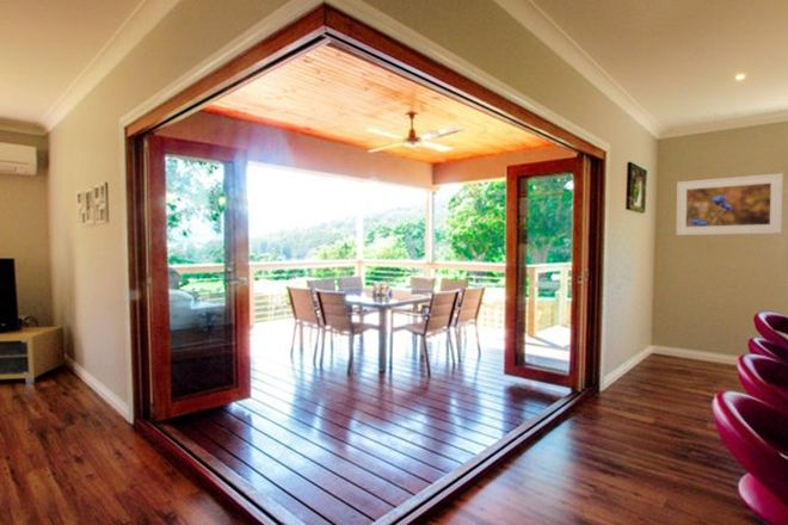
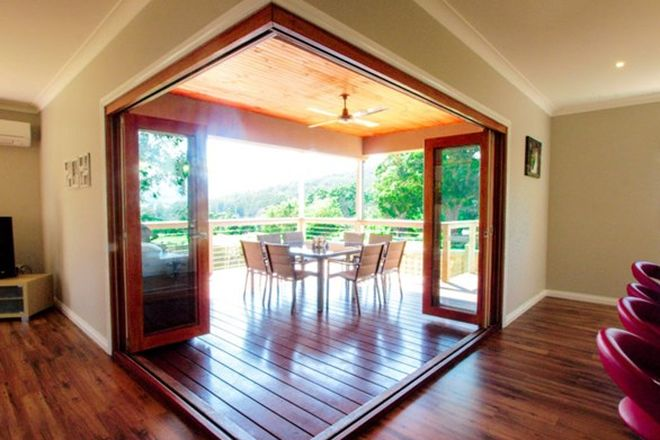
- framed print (726, 205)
